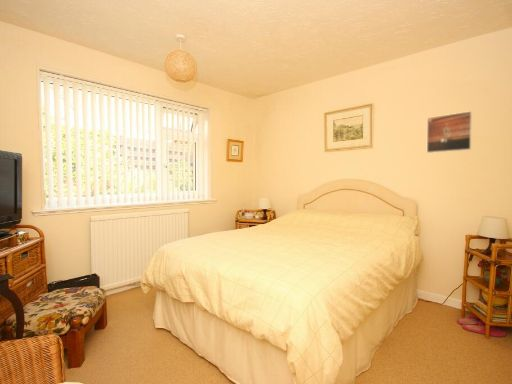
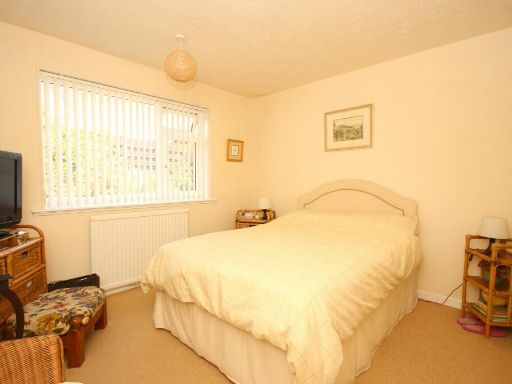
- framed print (448, 133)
